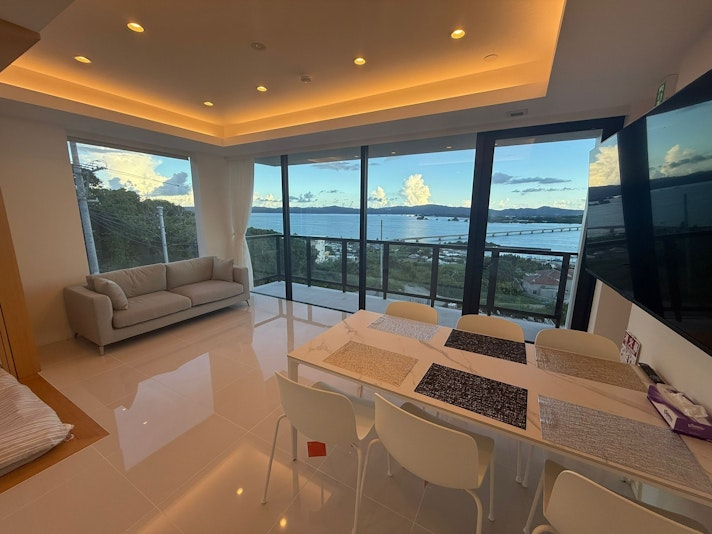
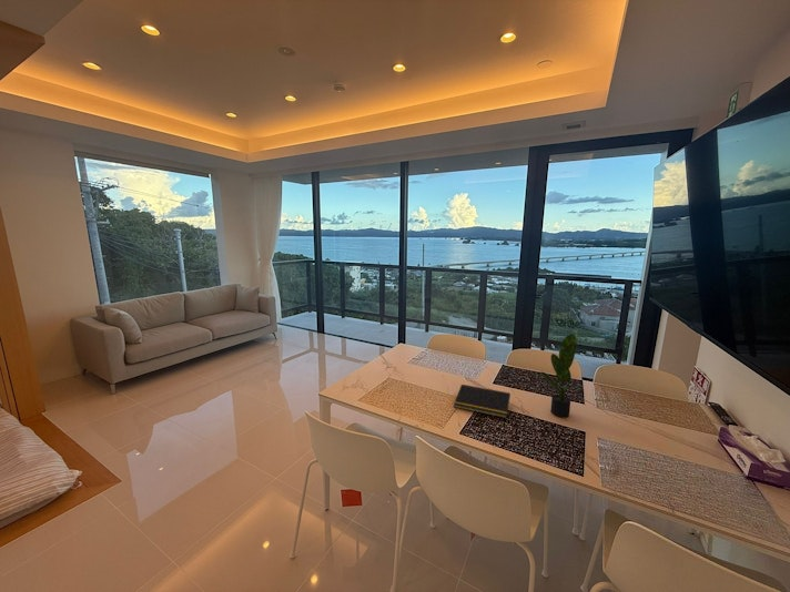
+ potted plant (561, 372)
+ notepad (482, 399)
